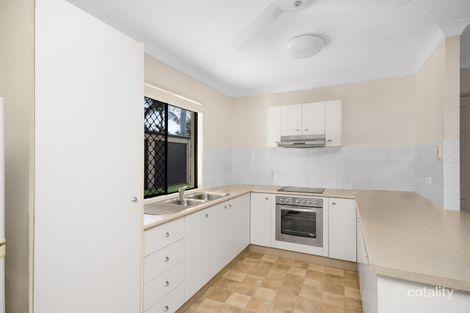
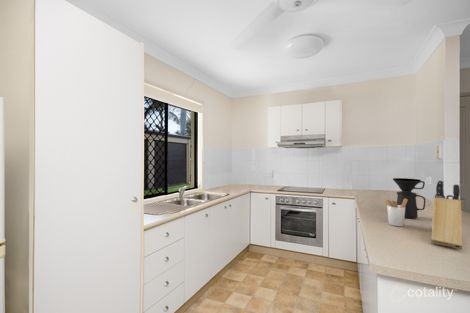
+ coffee maker (406, 197)
+ utensil holder (394, 211)
+ knife block (446, 210)
